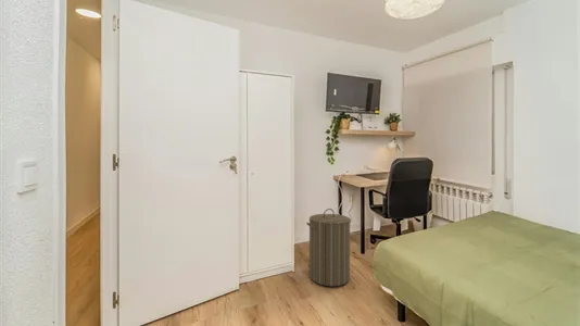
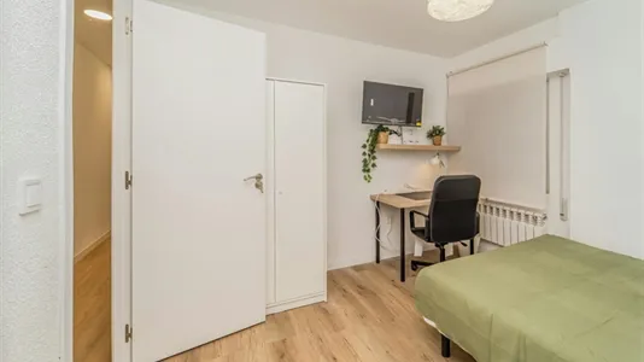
- laundry hamper (329, 242)
